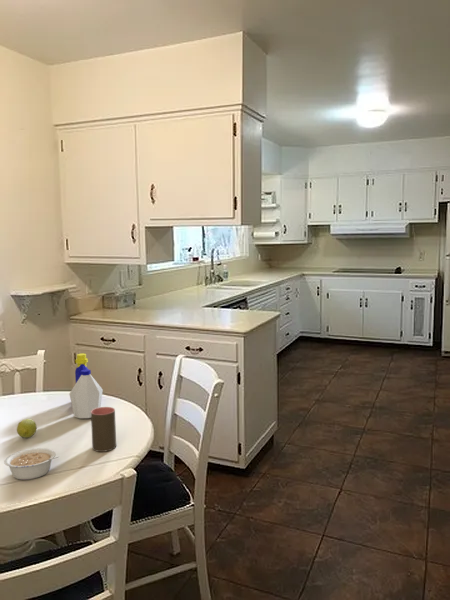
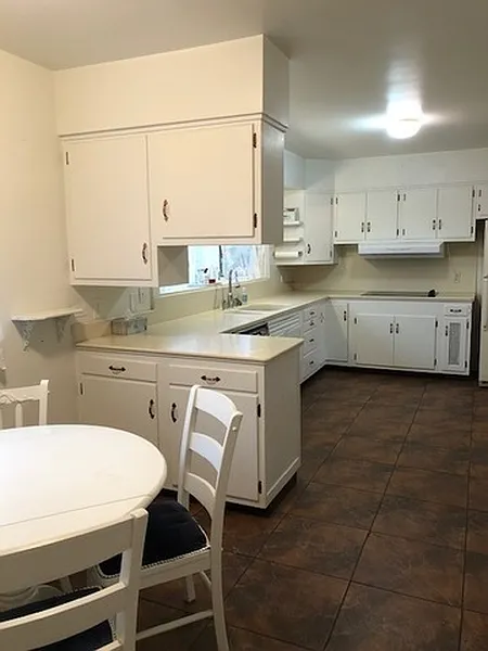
- legume (32, 463)
- fruit (26, 427)
- bottle (83, 383)
- cup (103, 428)
